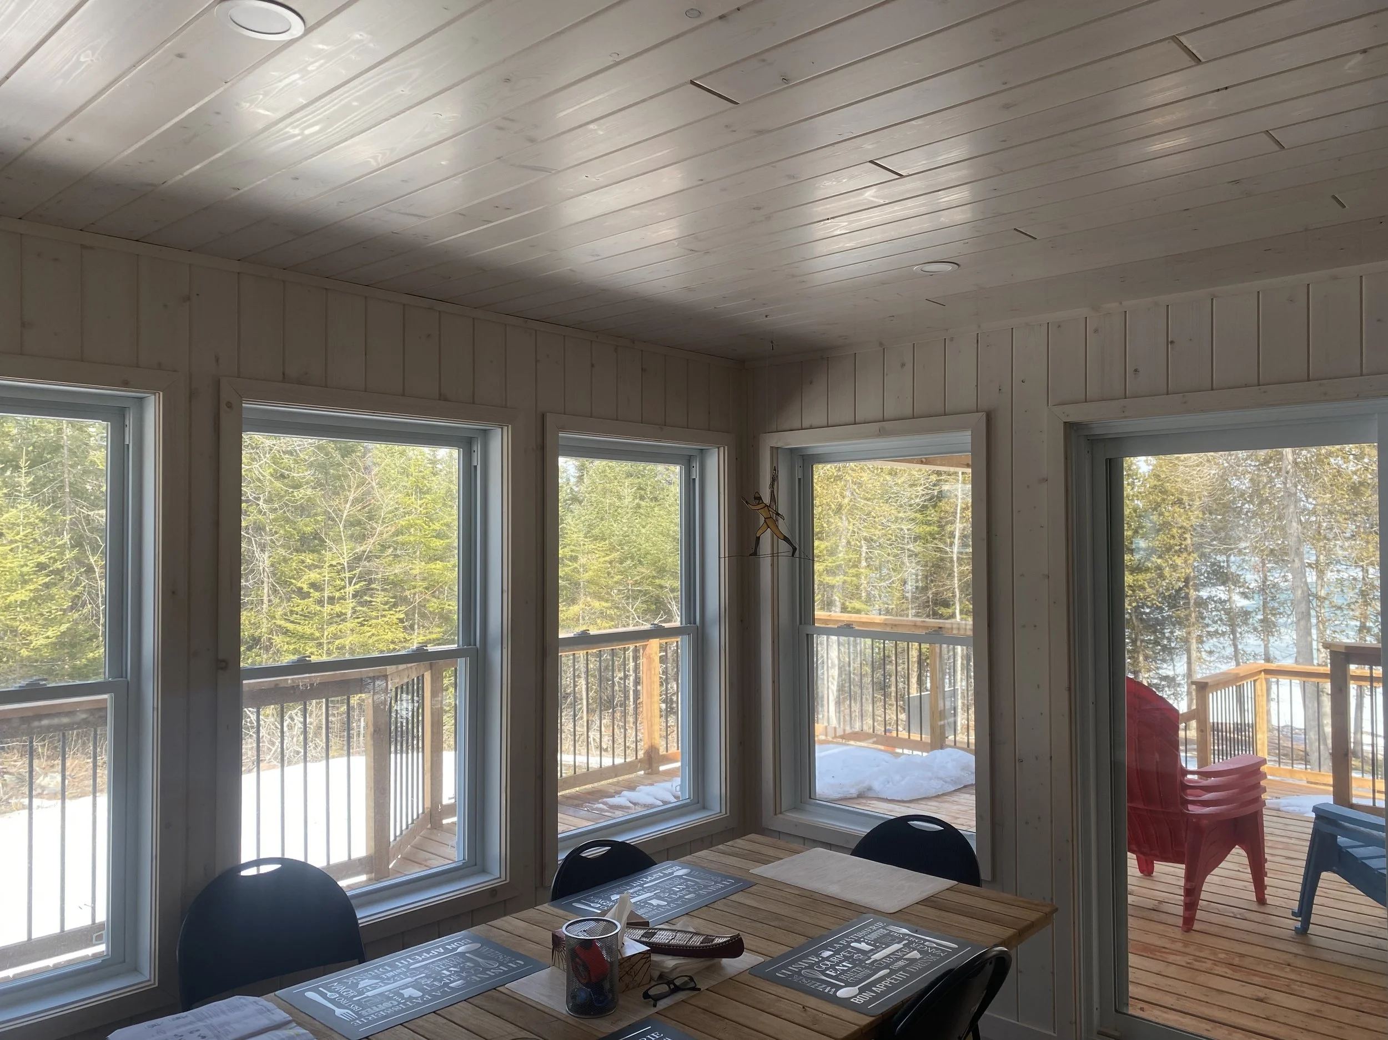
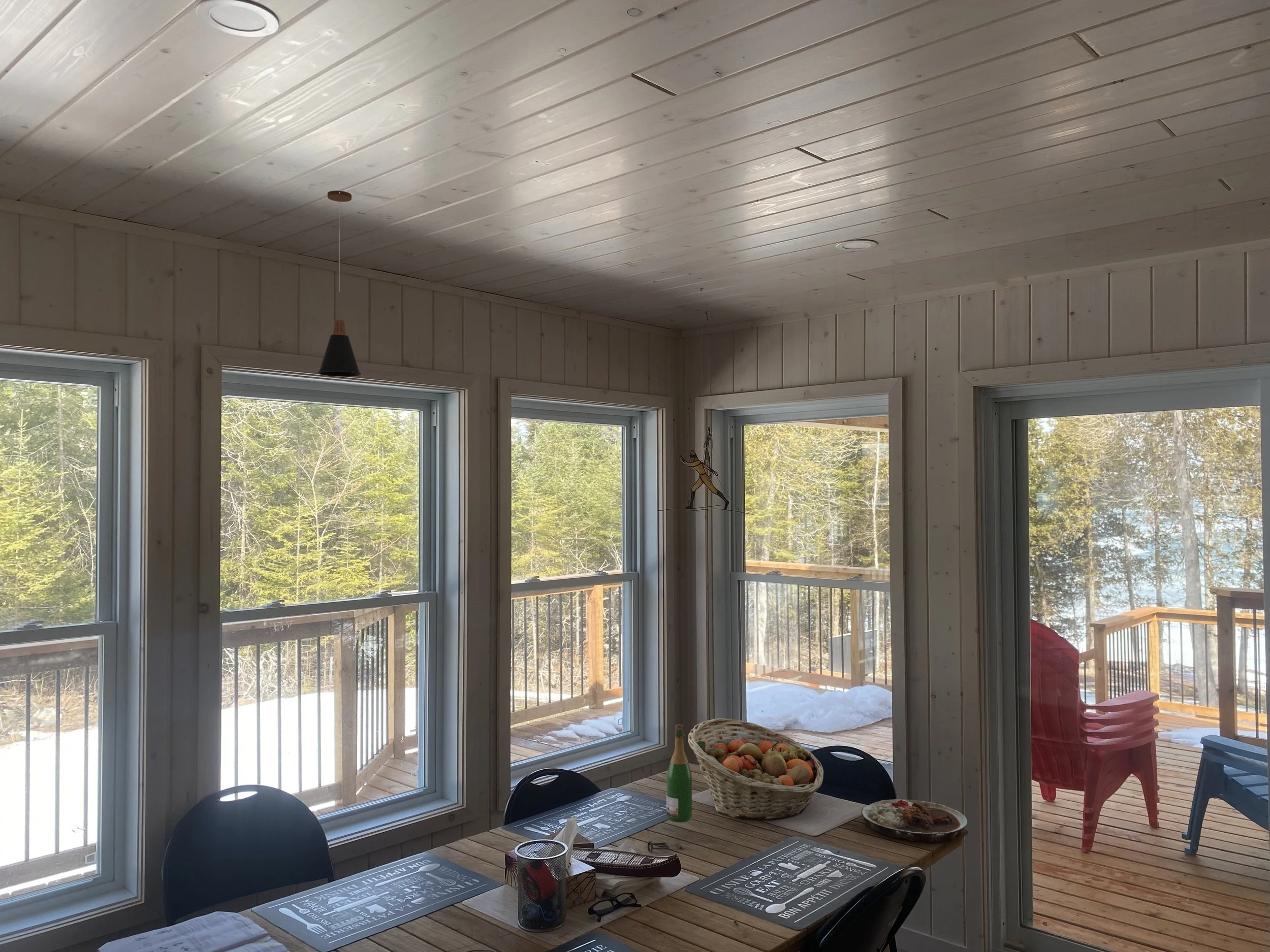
+ plate (913, 816)
+ pendant lamp (339, 284)
+ fruit basket (755, 766)
+ wine bottle (667, 785)
